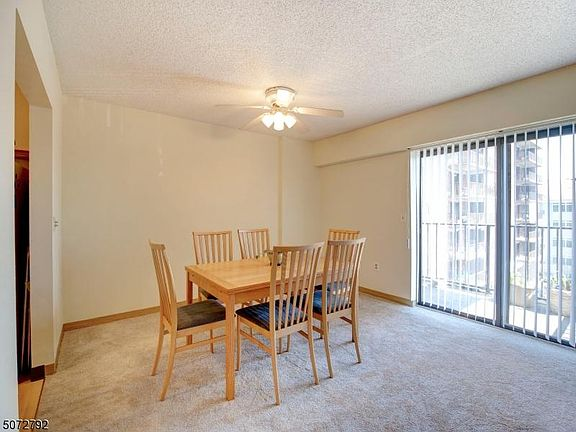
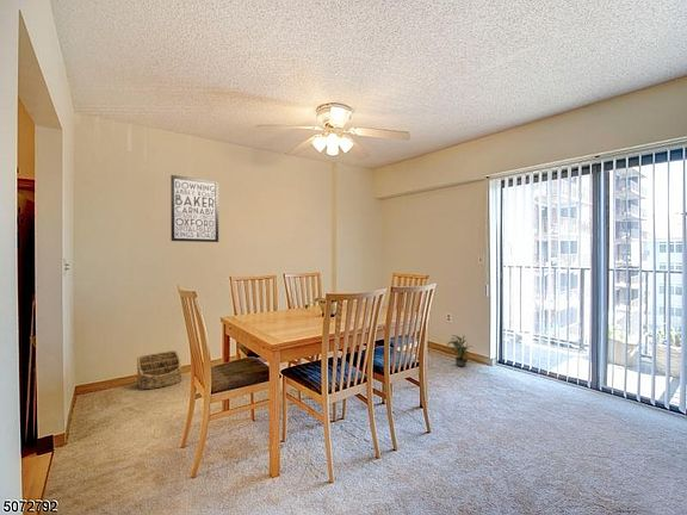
+ wall art (196, 210)
+ potted plant (458, 348)
+ basket (160, 368)
